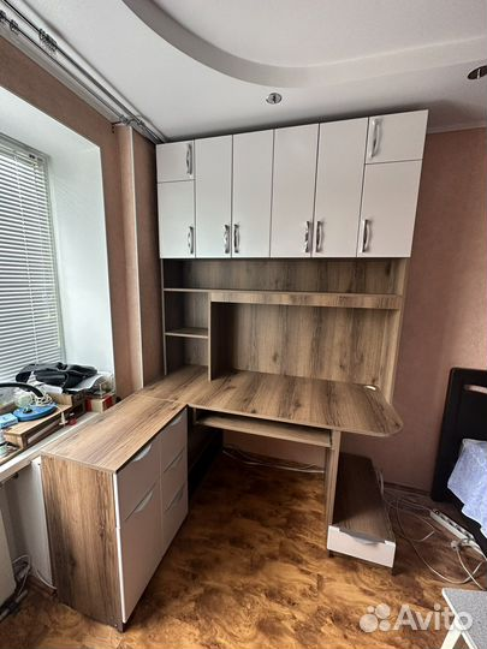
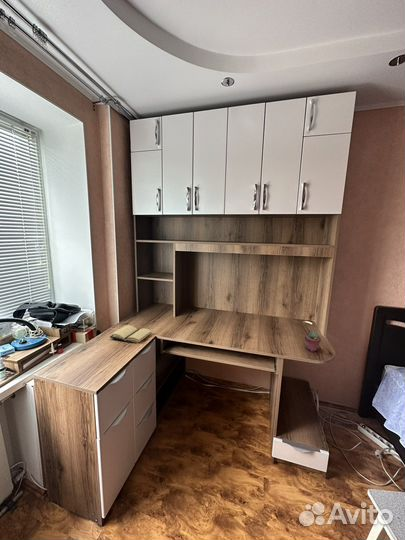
+ book (132, 333)
+ potted succulent (312, 340)
